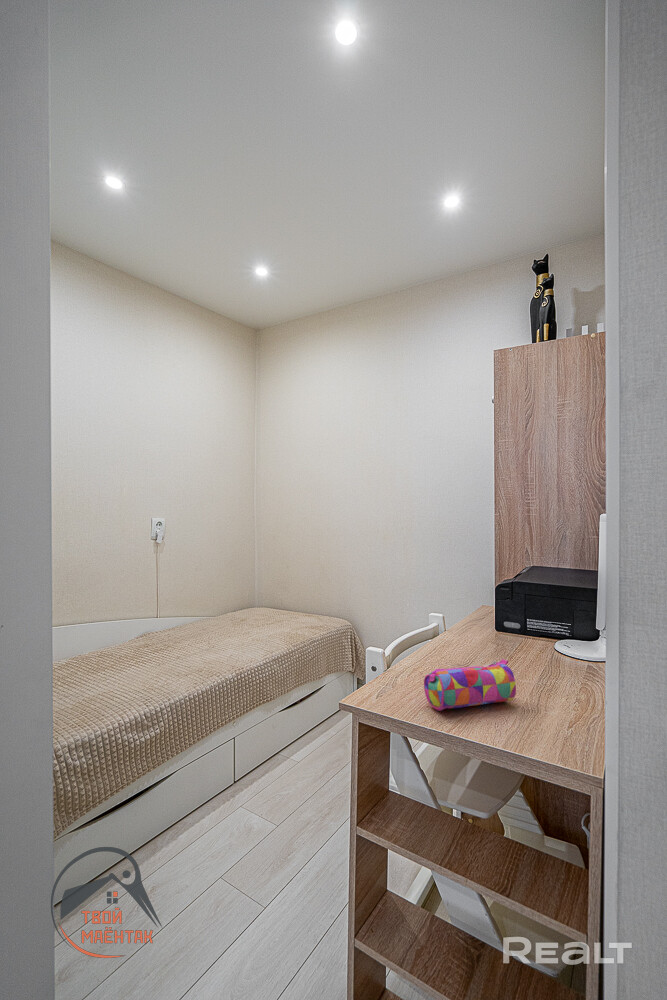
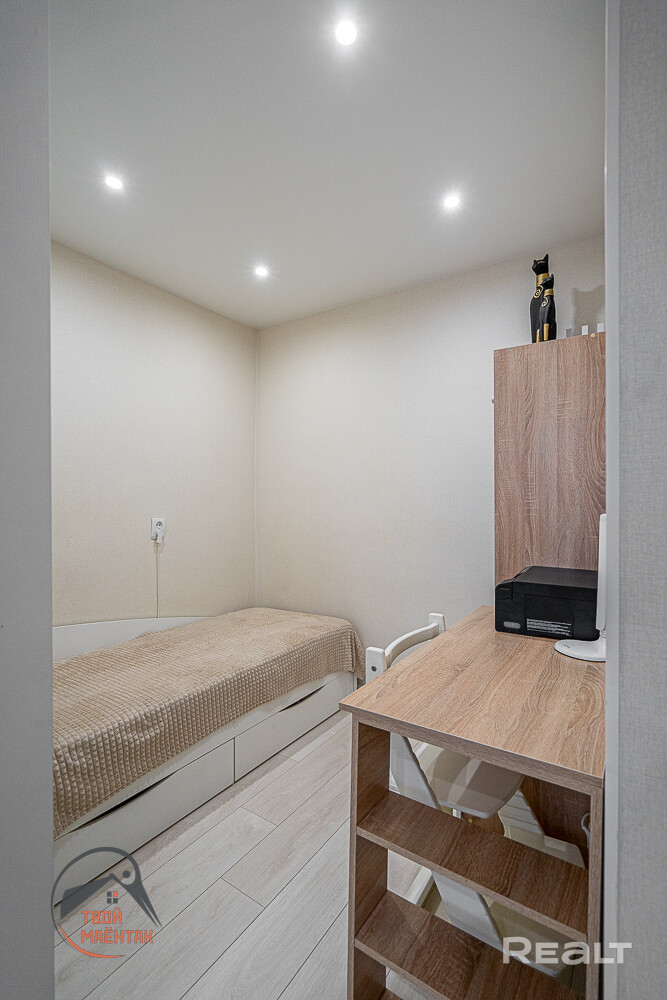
- pencil case (470, 684)
